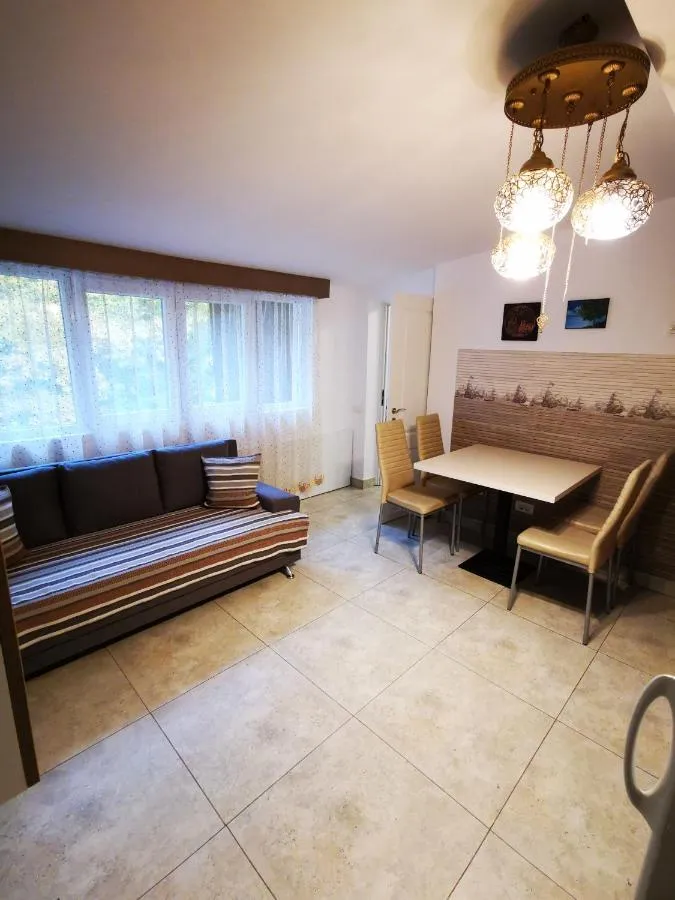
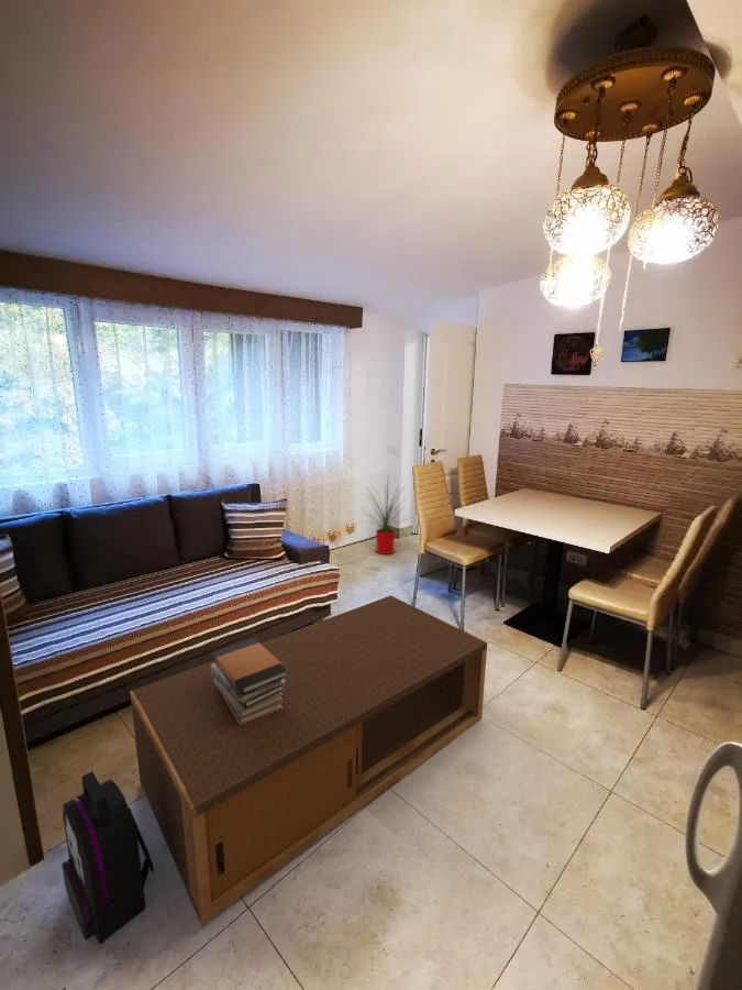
+ house plant (385, 517)
+ backpack (104, 839)
+ coffee table (326, 706)
+ book stack (247, 678)
